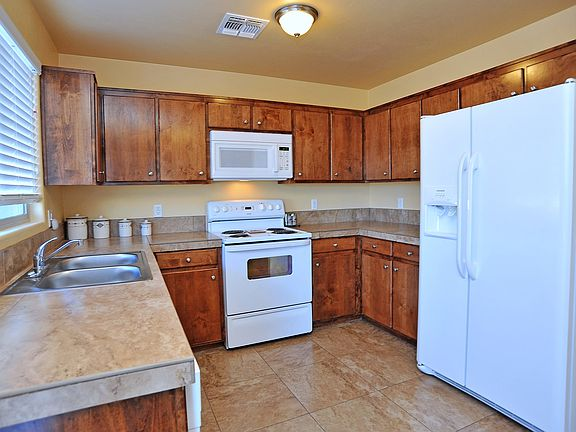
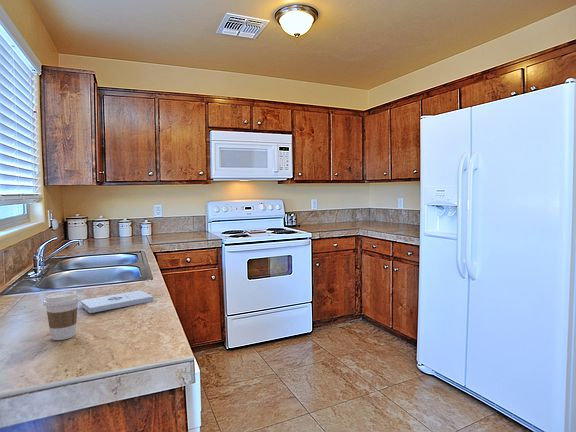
+ notepad (117, 300)
+ coffee cup (62, 315)
